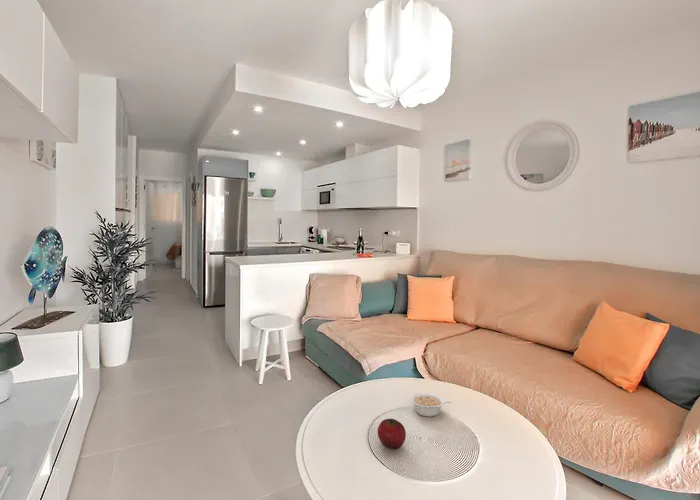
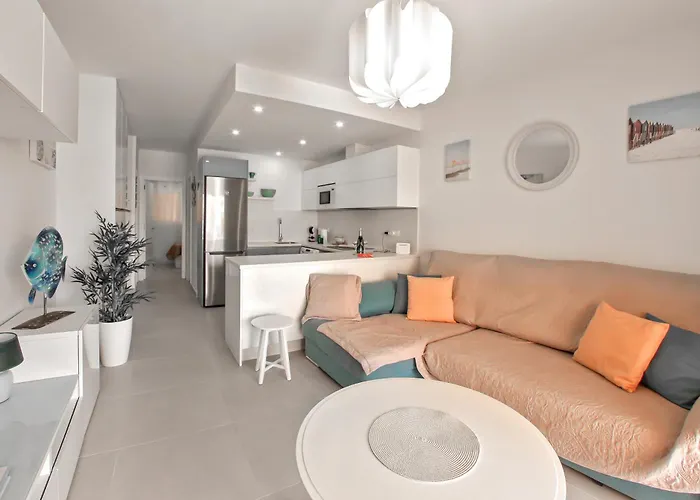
- legume (428, 404)
- fruit (391, 432)
